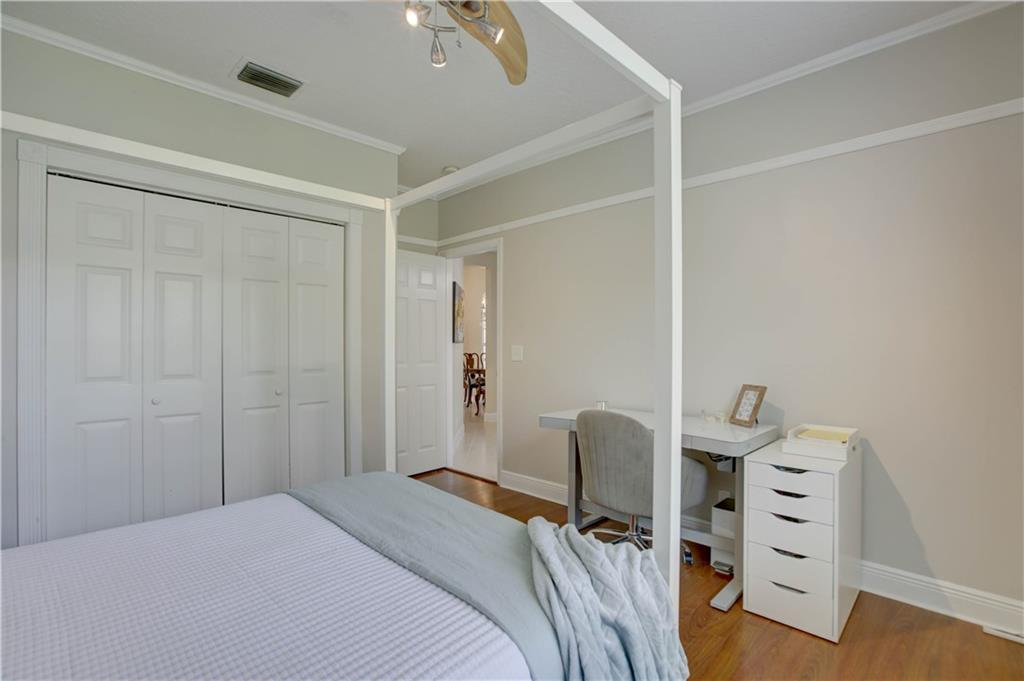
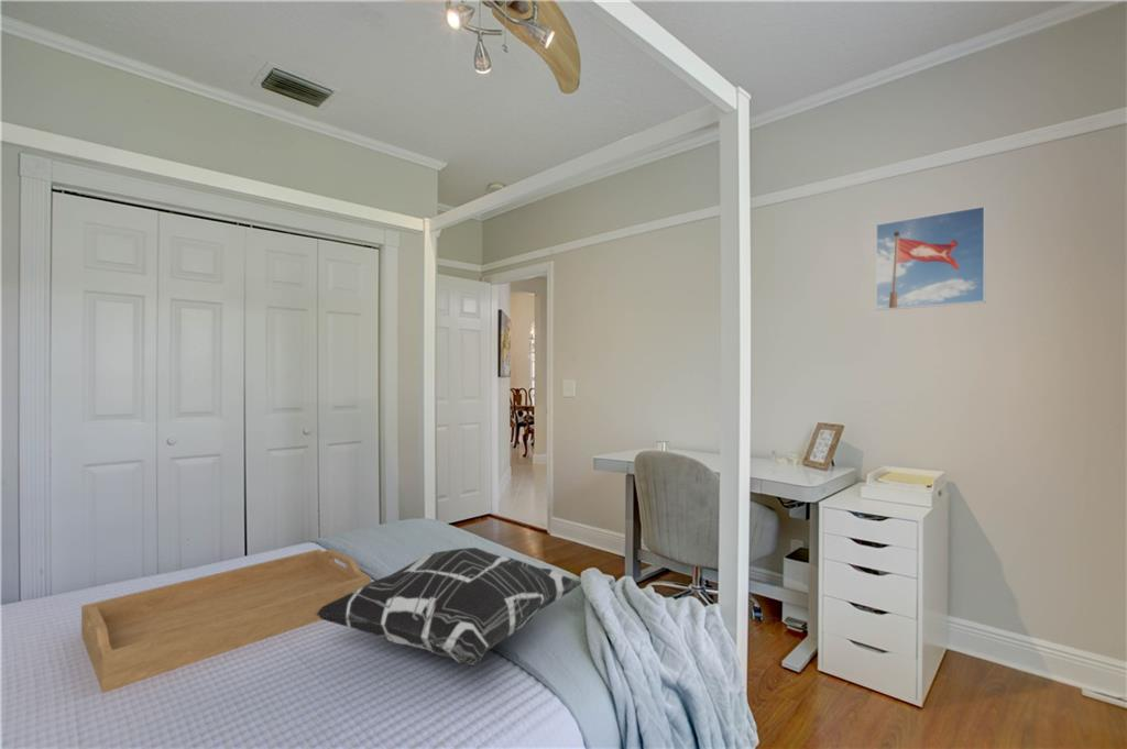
+ decorative pillow (457, 594)
+ serving tray (236, 599)
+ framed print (928, 261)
